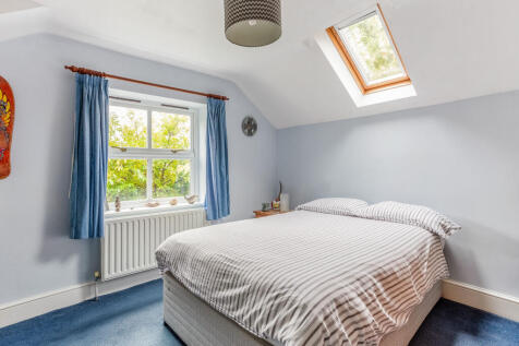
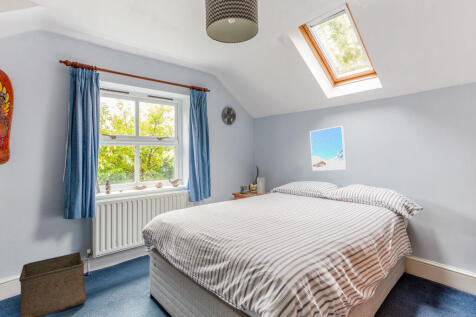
+ storage bin (54, 282)
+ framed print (327, 149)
